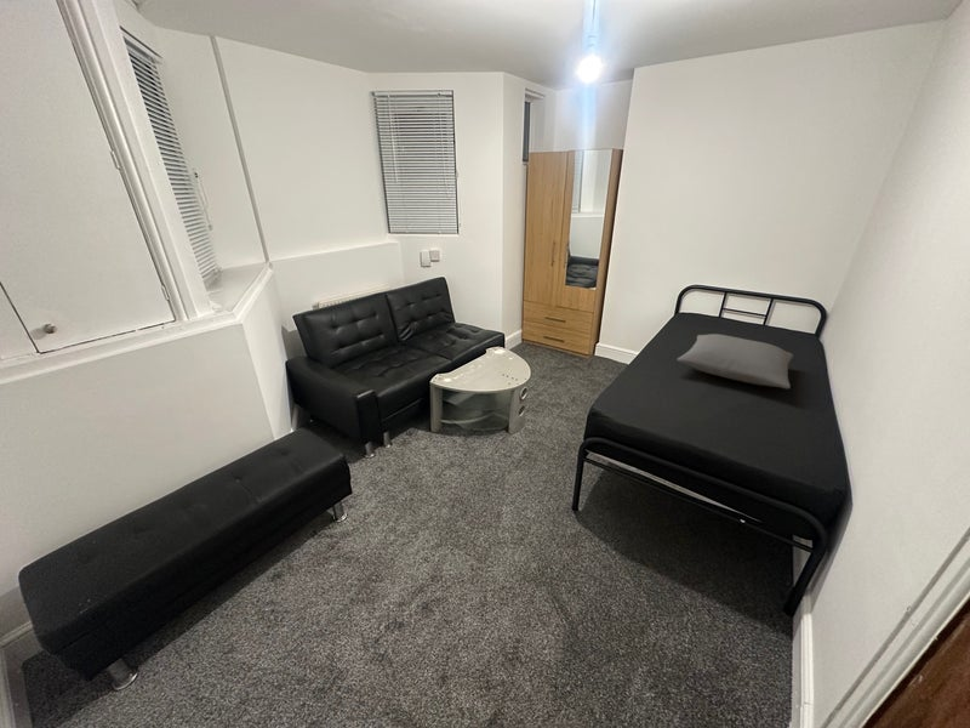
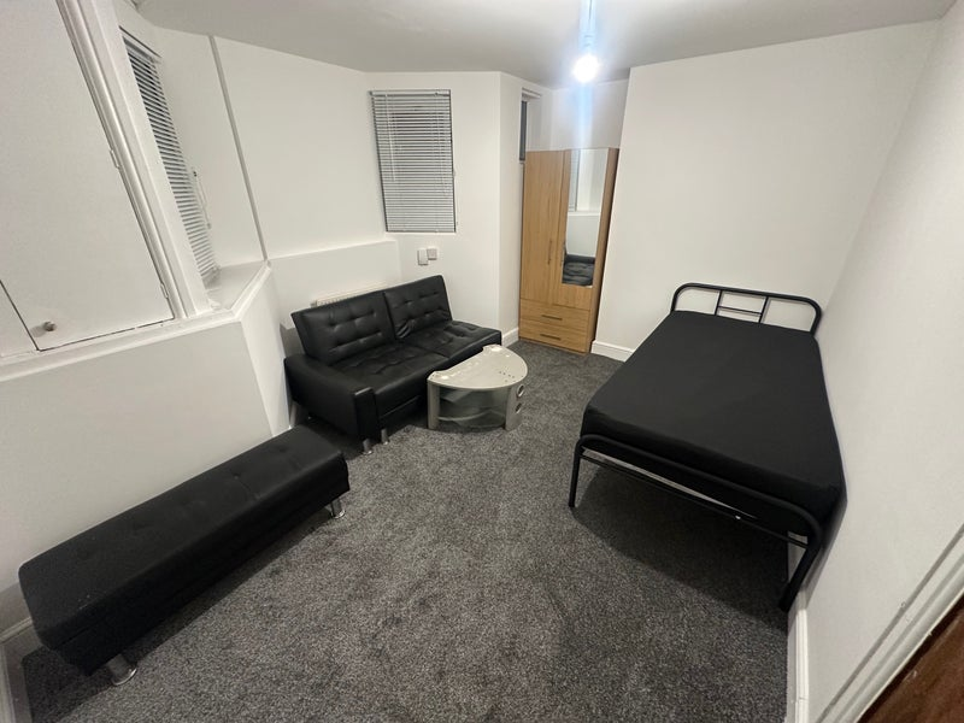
- pillow (736, 357)
